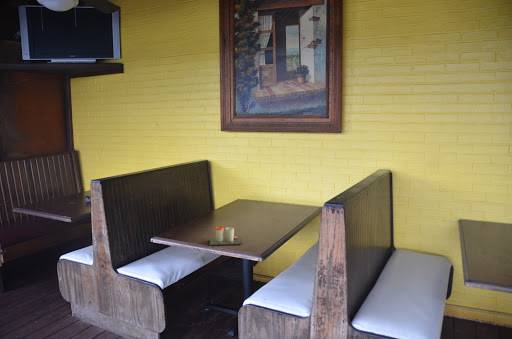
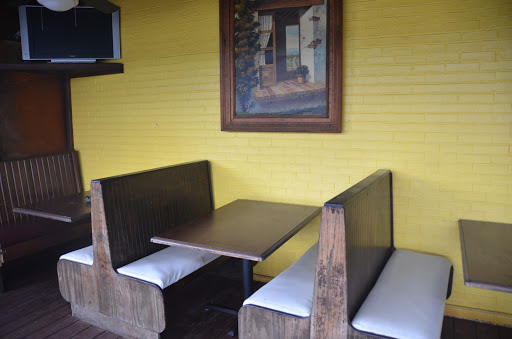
- cup (226, 234)
